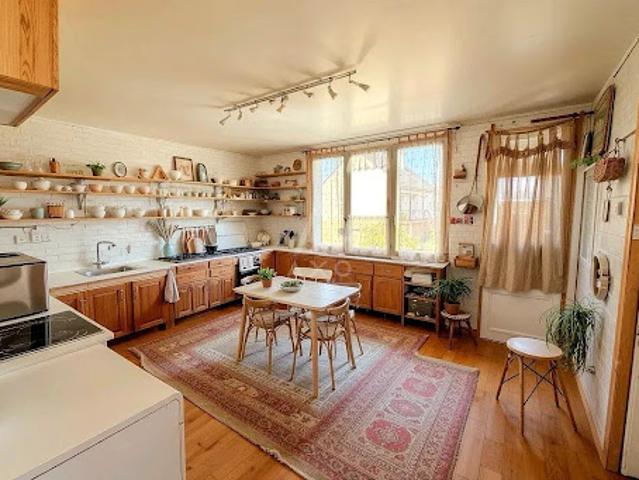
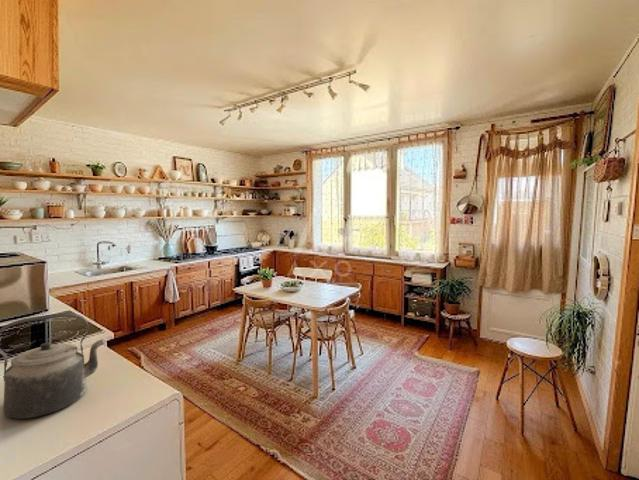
+ kettle (54, 356)
